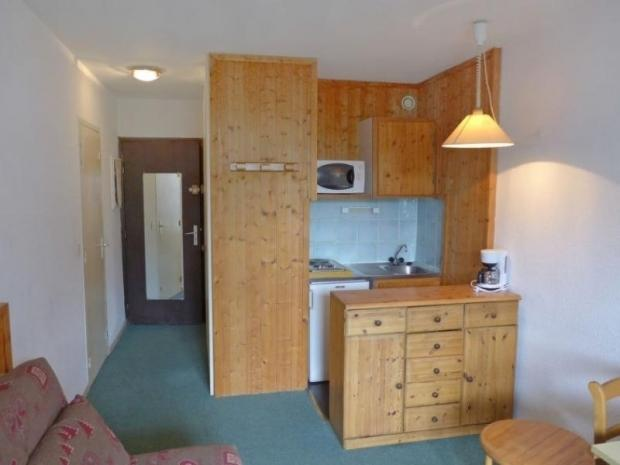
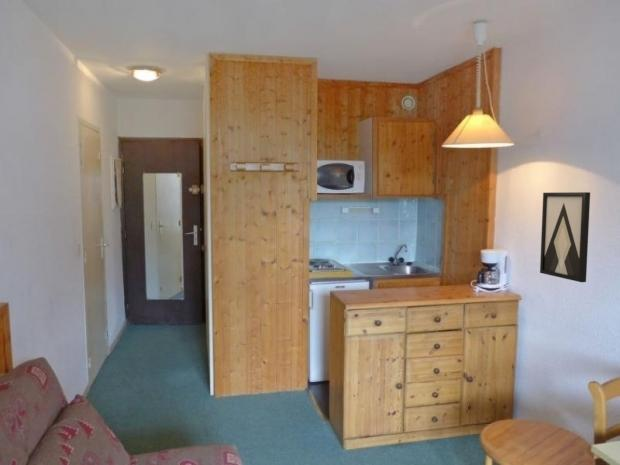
+ wall art (563, 235)
